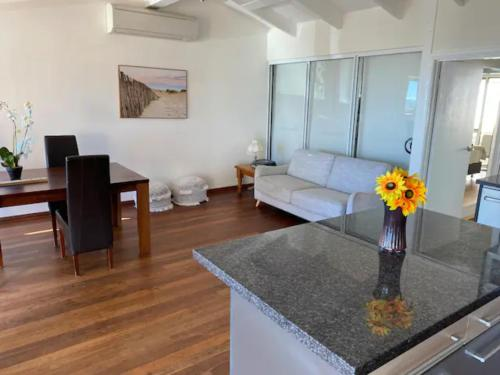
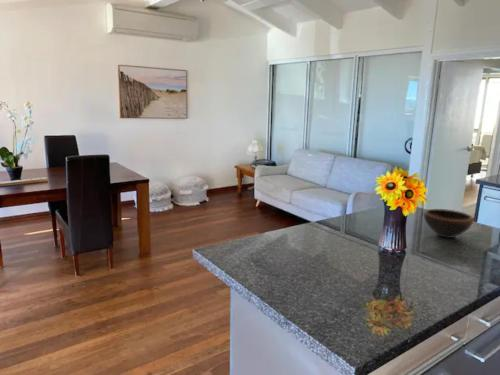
+ bowl (446, 224)
